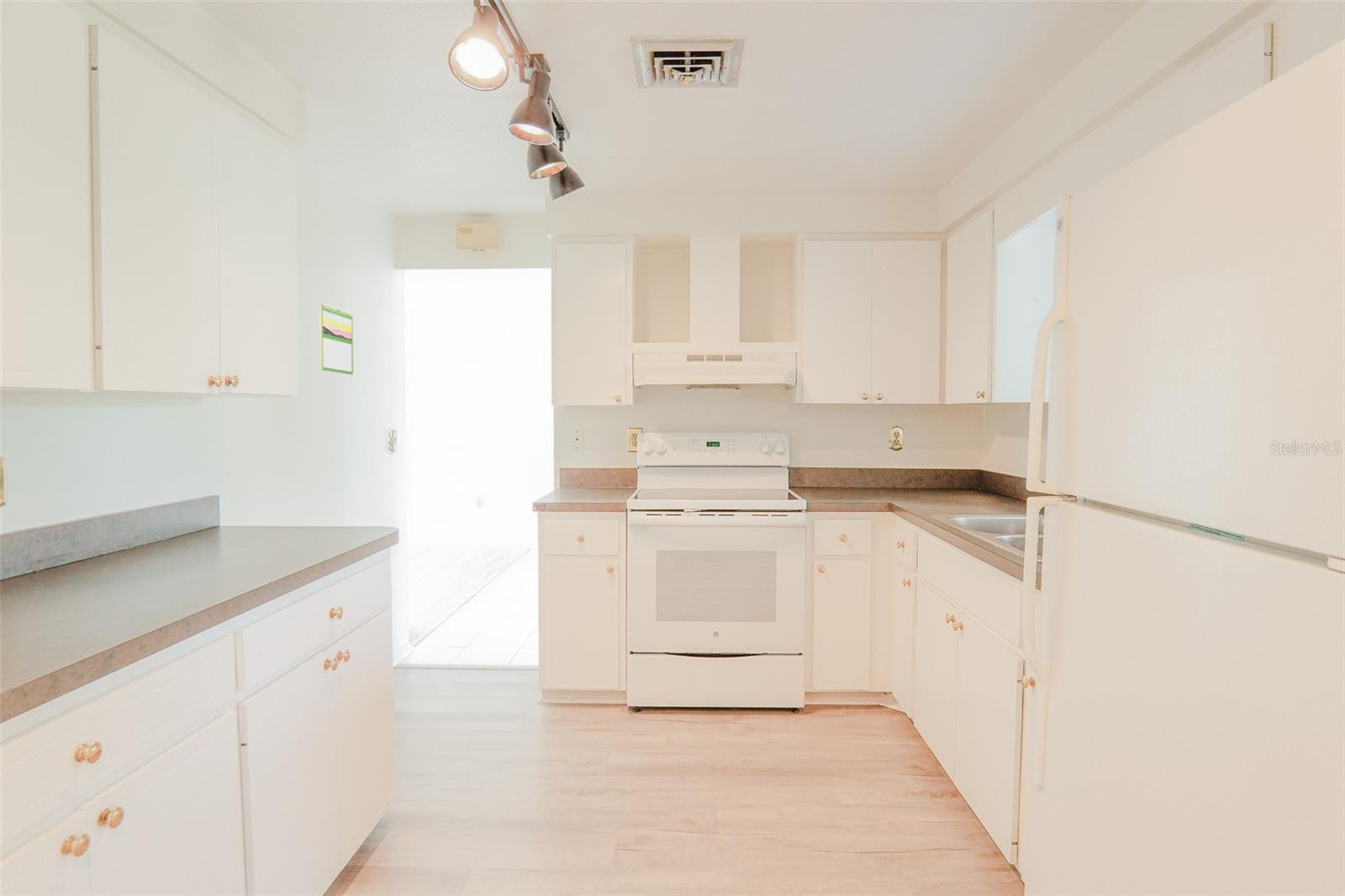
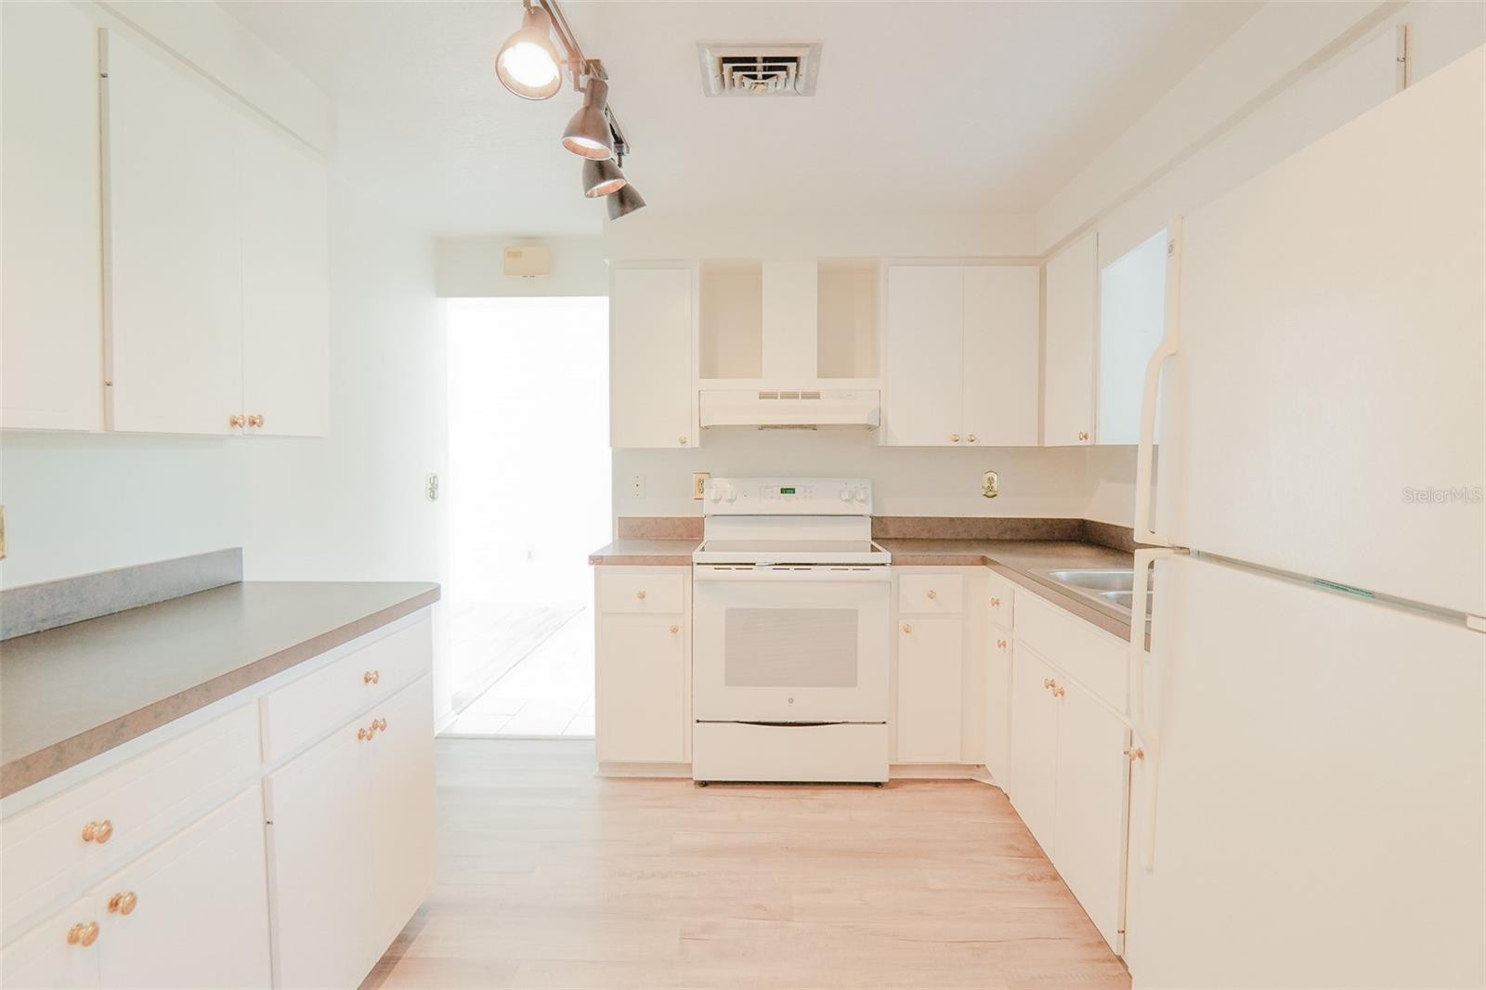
- calendar (337, 340)
